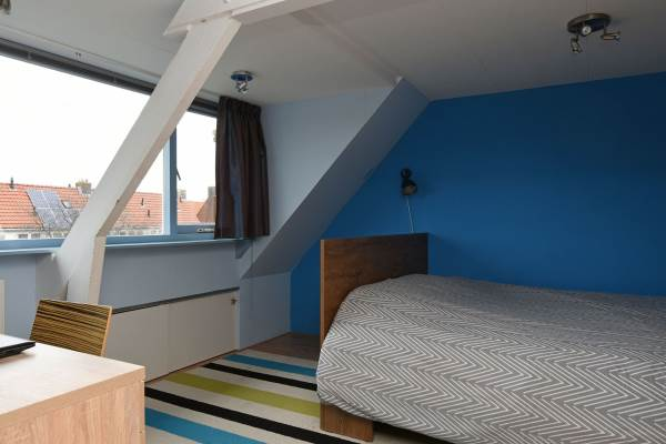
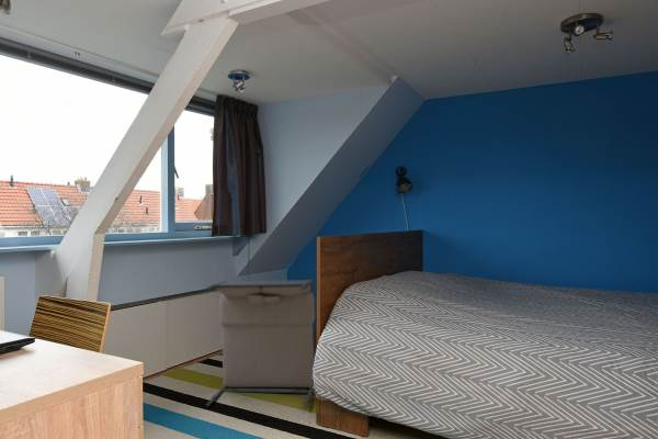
+ laundry hamper (262, 339)
